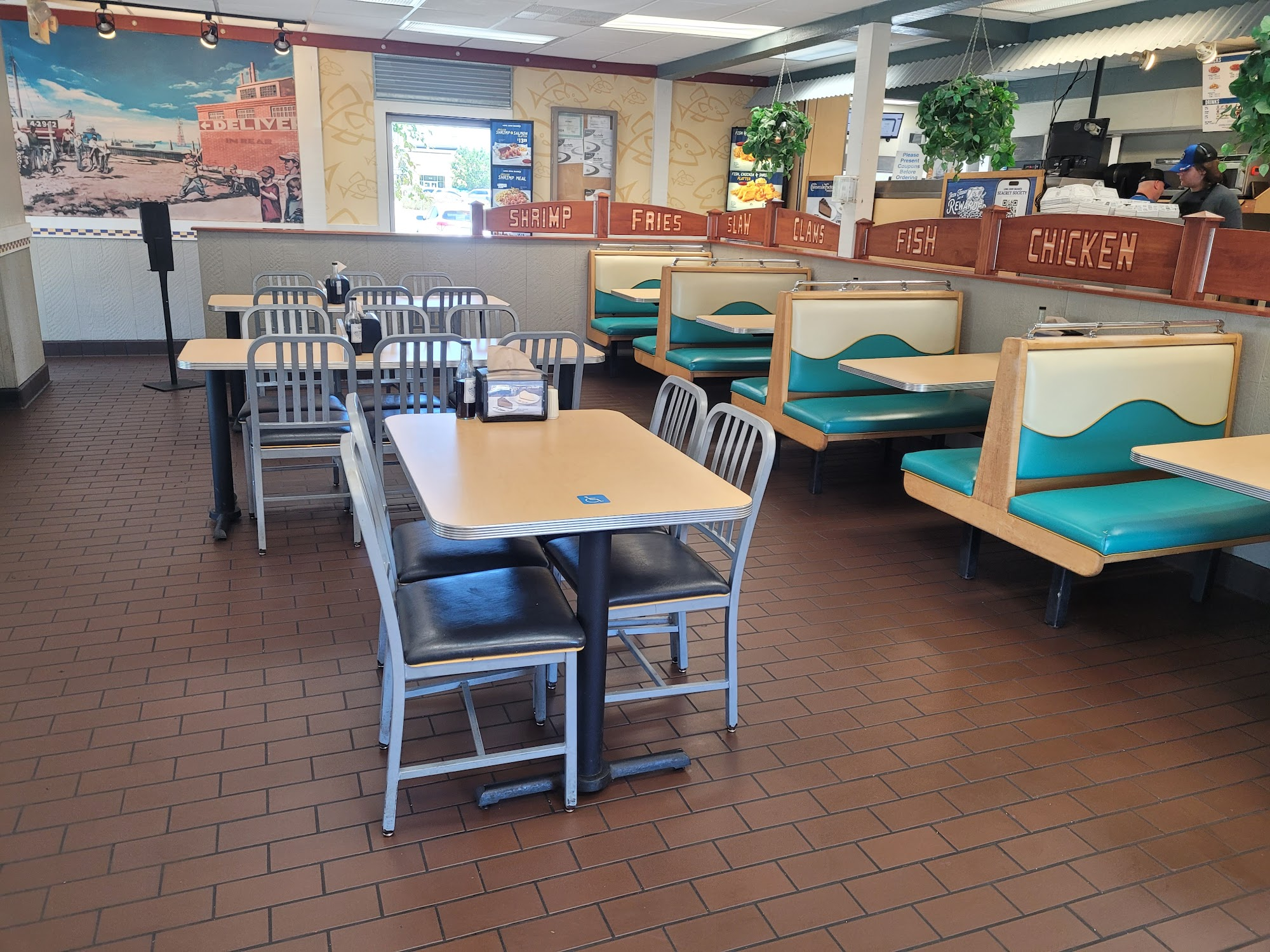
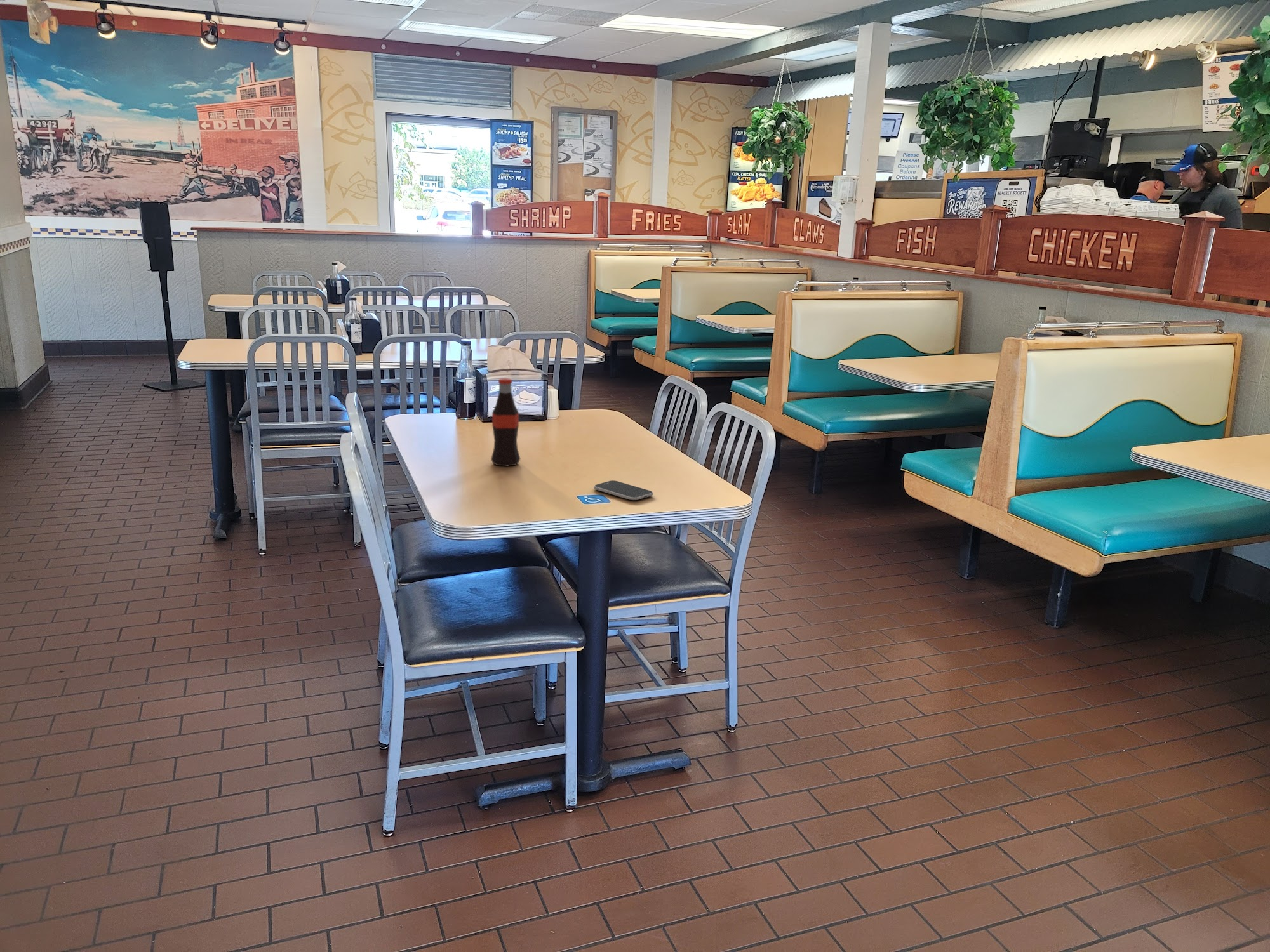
+ bottle (505, 421)
+ smartphone (623, 490)
